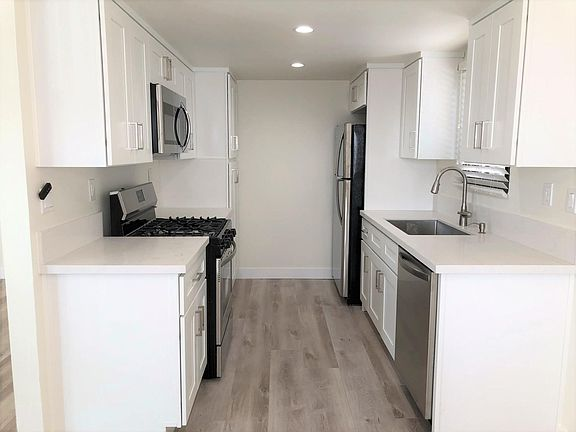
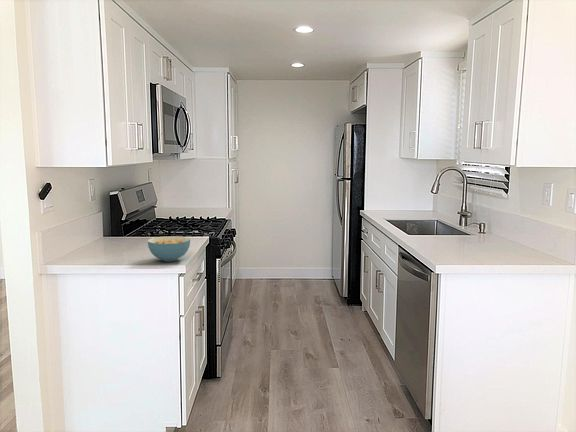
+ cereal bowl (169, 250)
